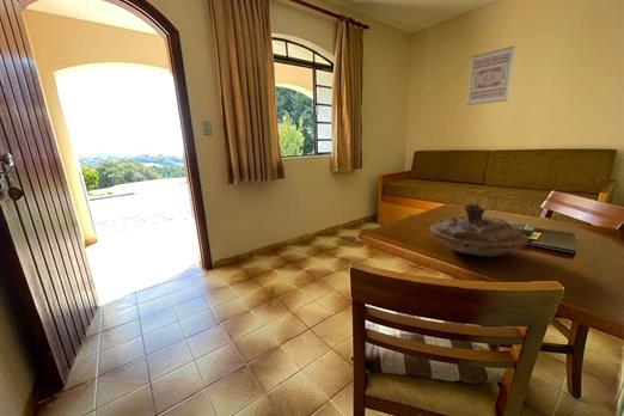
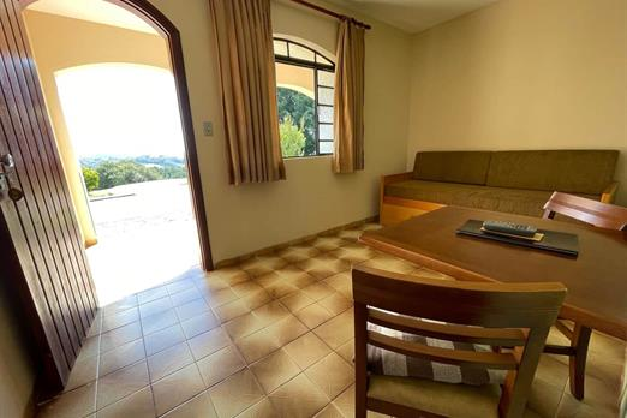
- decorative bowl (475, 228)
- wall art (489, 78)
